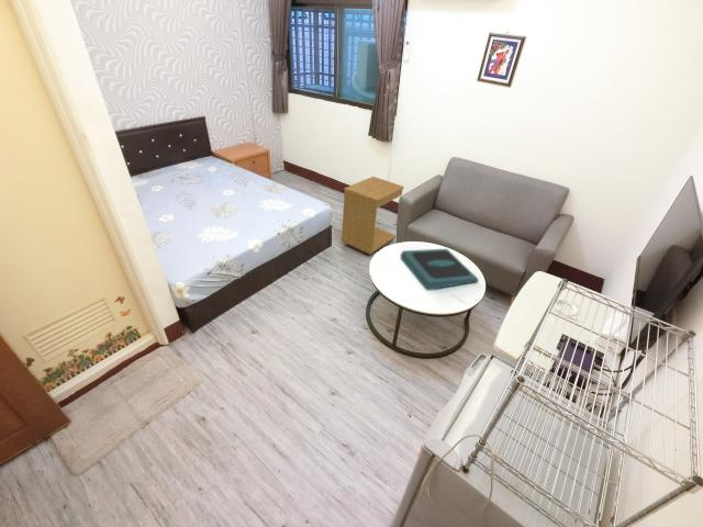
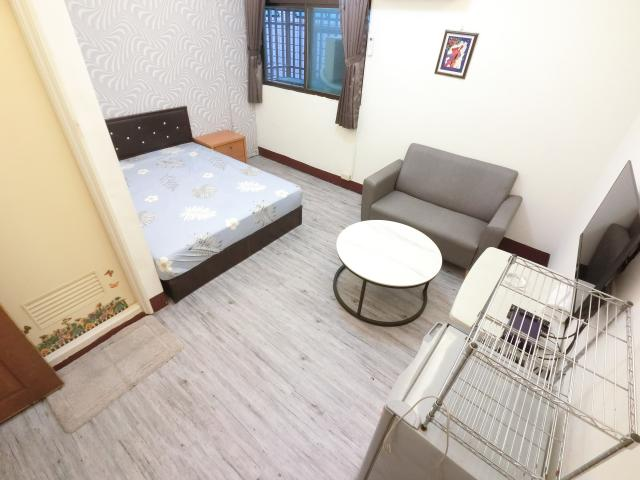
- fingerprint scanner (438, 266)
- side table (371, 215)
